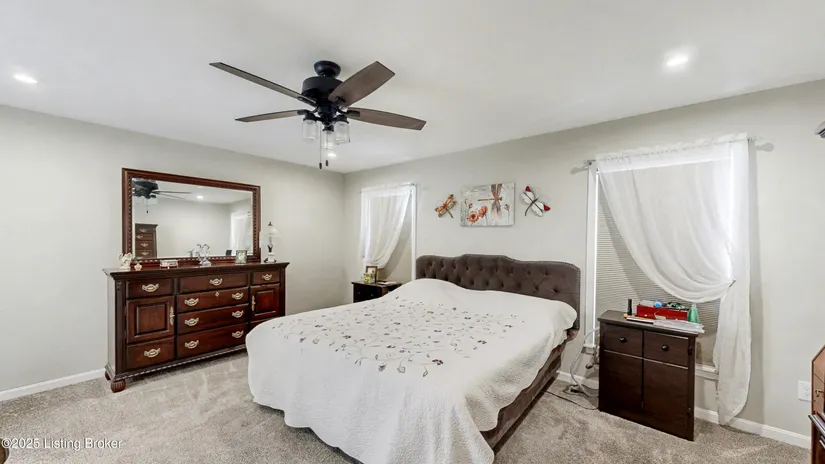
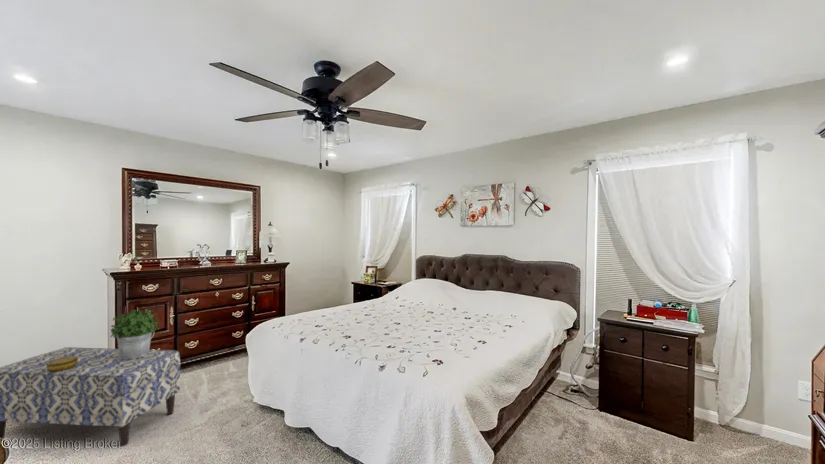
+ decorative box (62, 363)
+ potted plant (137, 332)
+ bench (90, 392)
